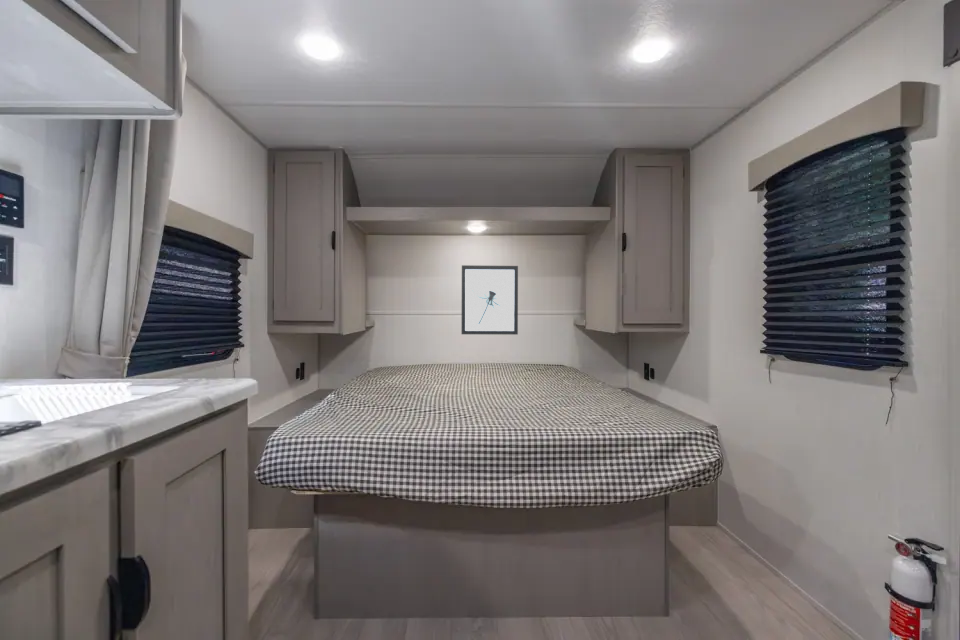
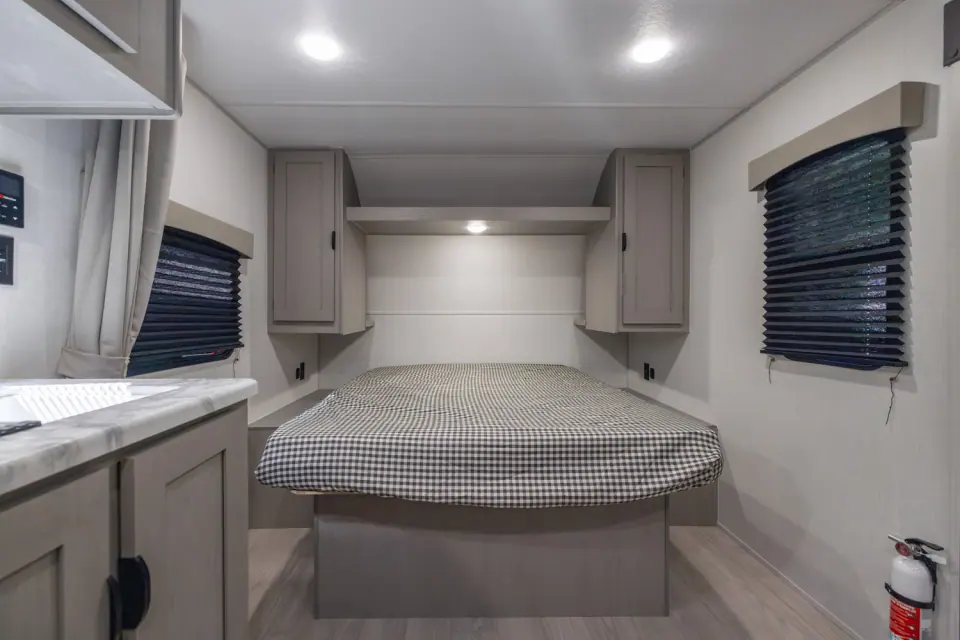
- wall art (489, 300)
